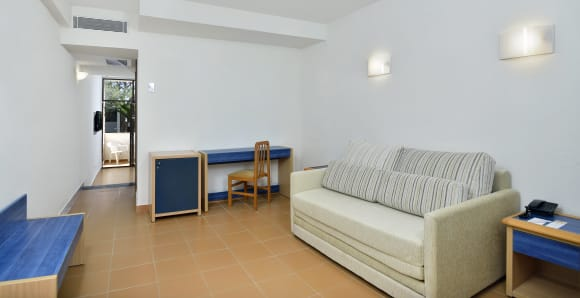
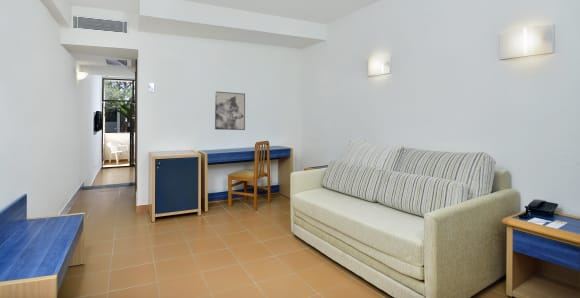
+ wall art (230, 111)
